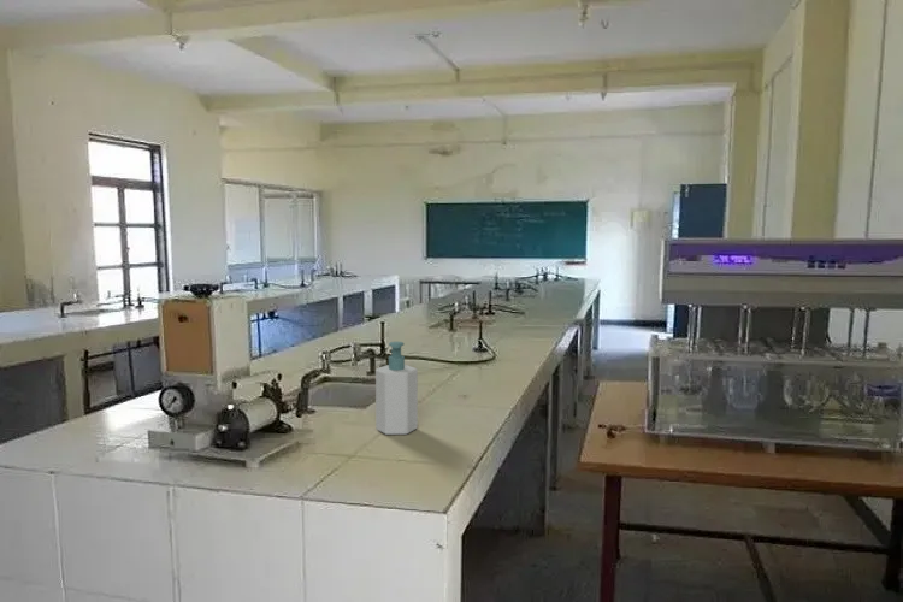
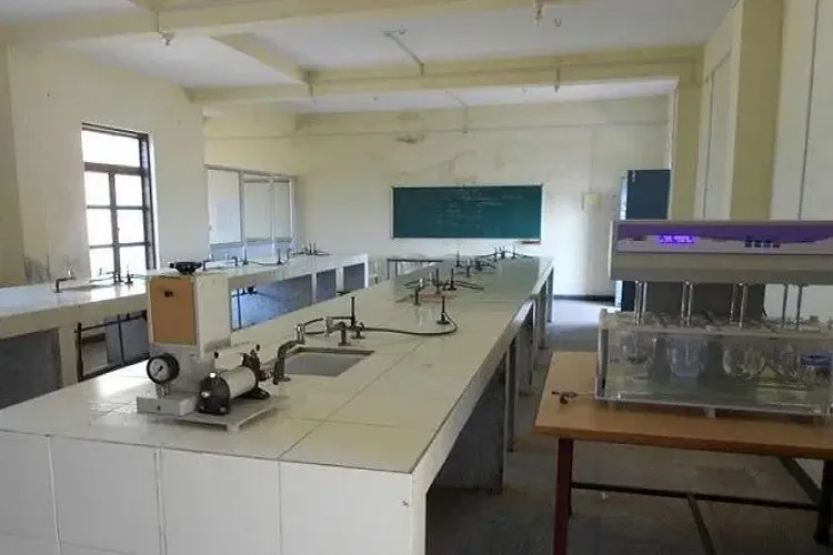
- soap bottle (396, 385)
